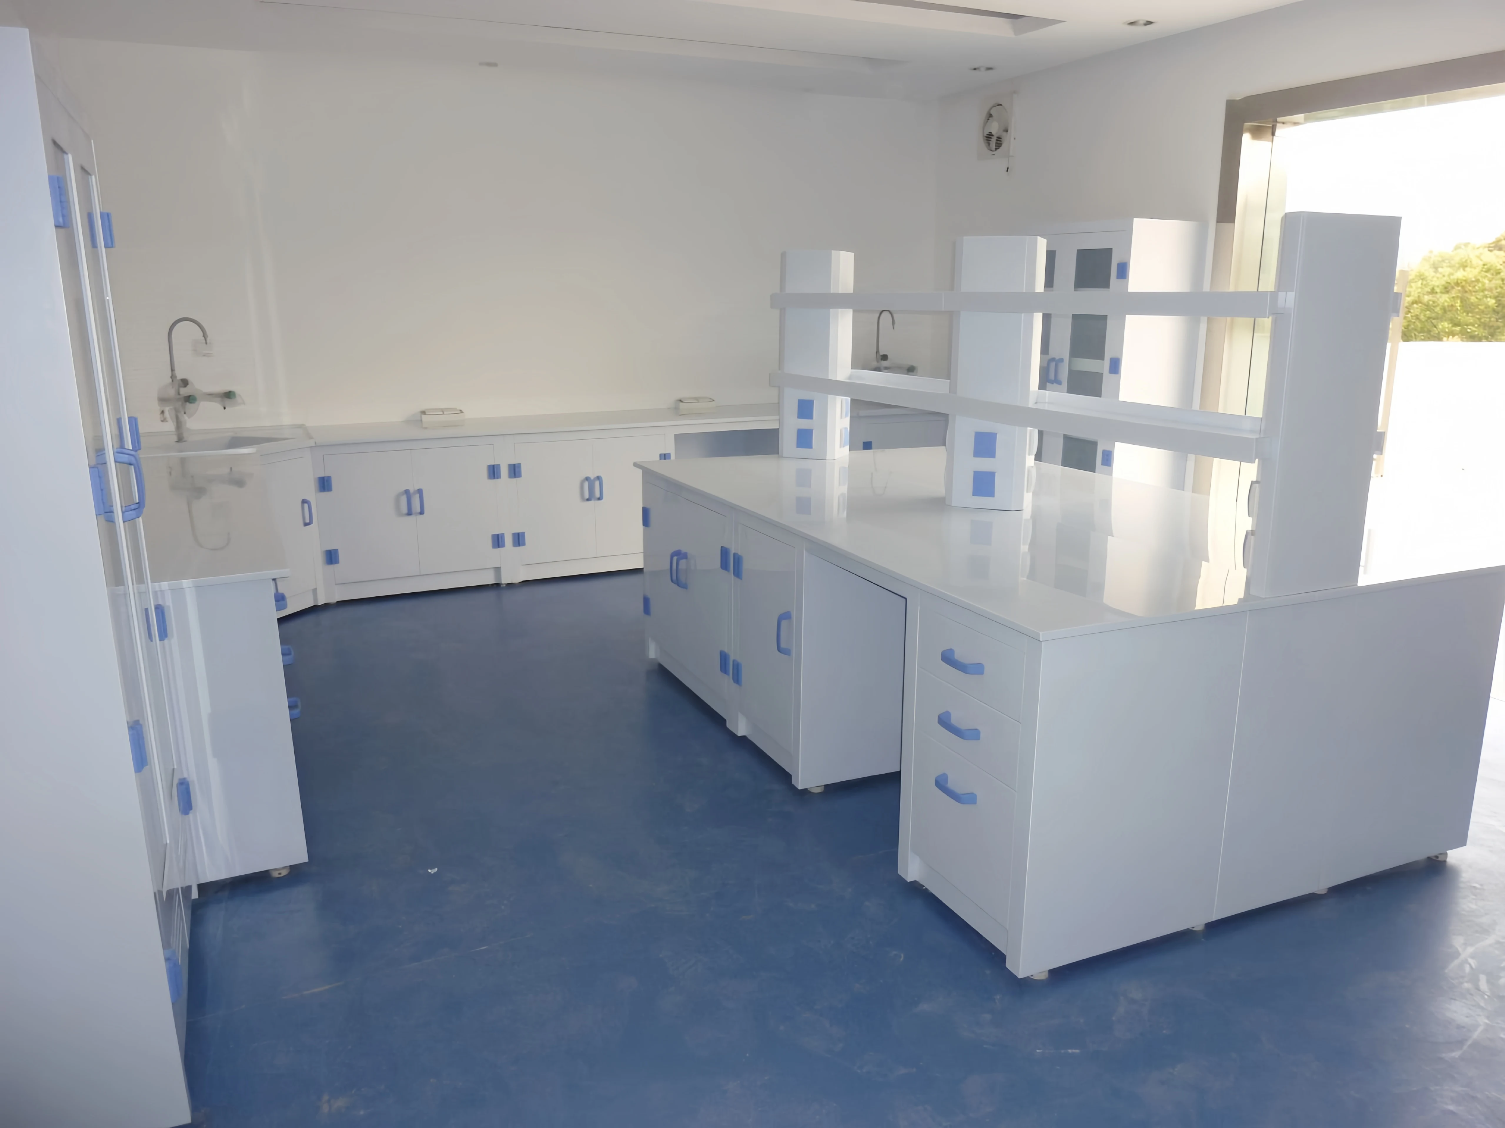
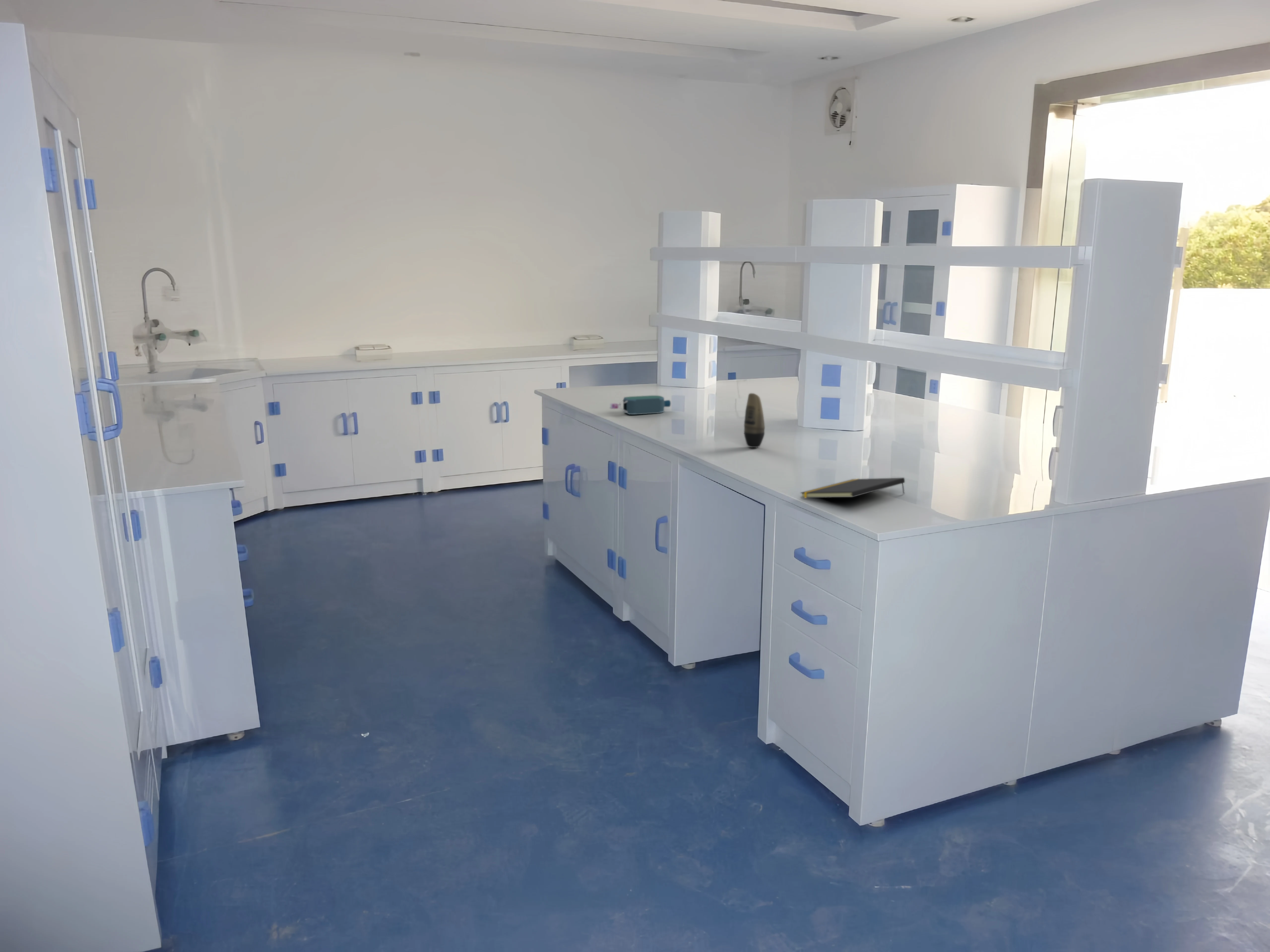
+ notepad (853, 487)
+ cosmetic container (754, 420)
+ bottle (641, 405)
